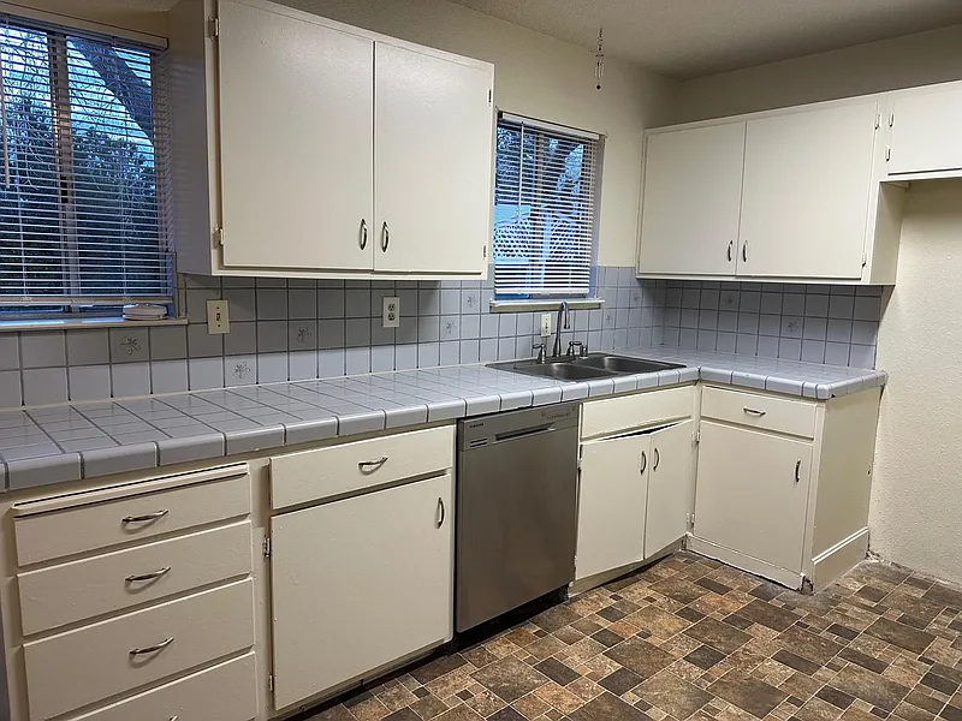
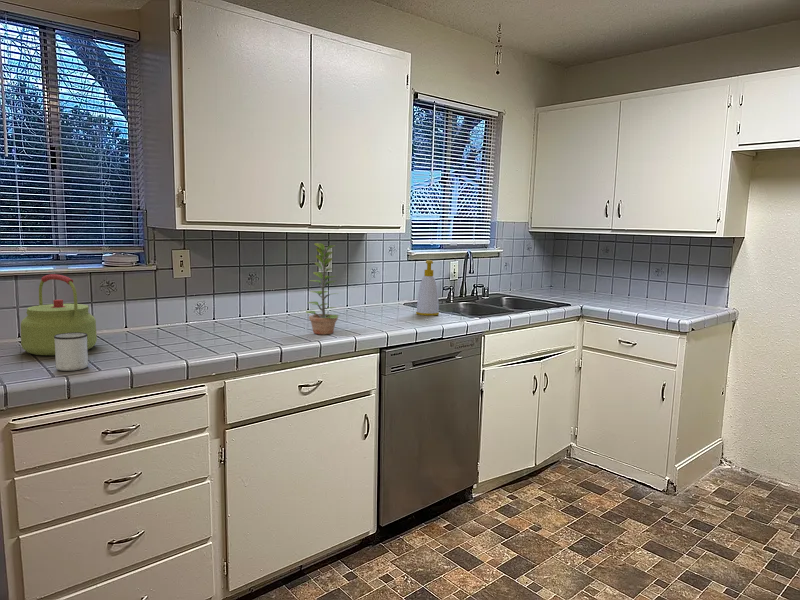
+ soap bottle (428, 287)
+ kettle (52, 311)
+ mug (70, 350)
+ plant (322, 288)
